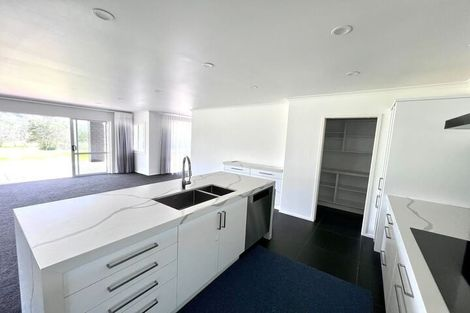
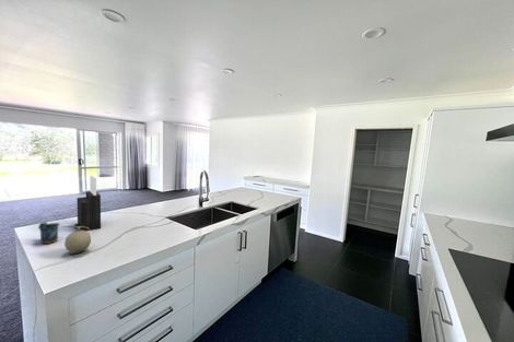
+ fruit (79, 237)
+ mug (49, 232)
+ knife block (86, 201)
